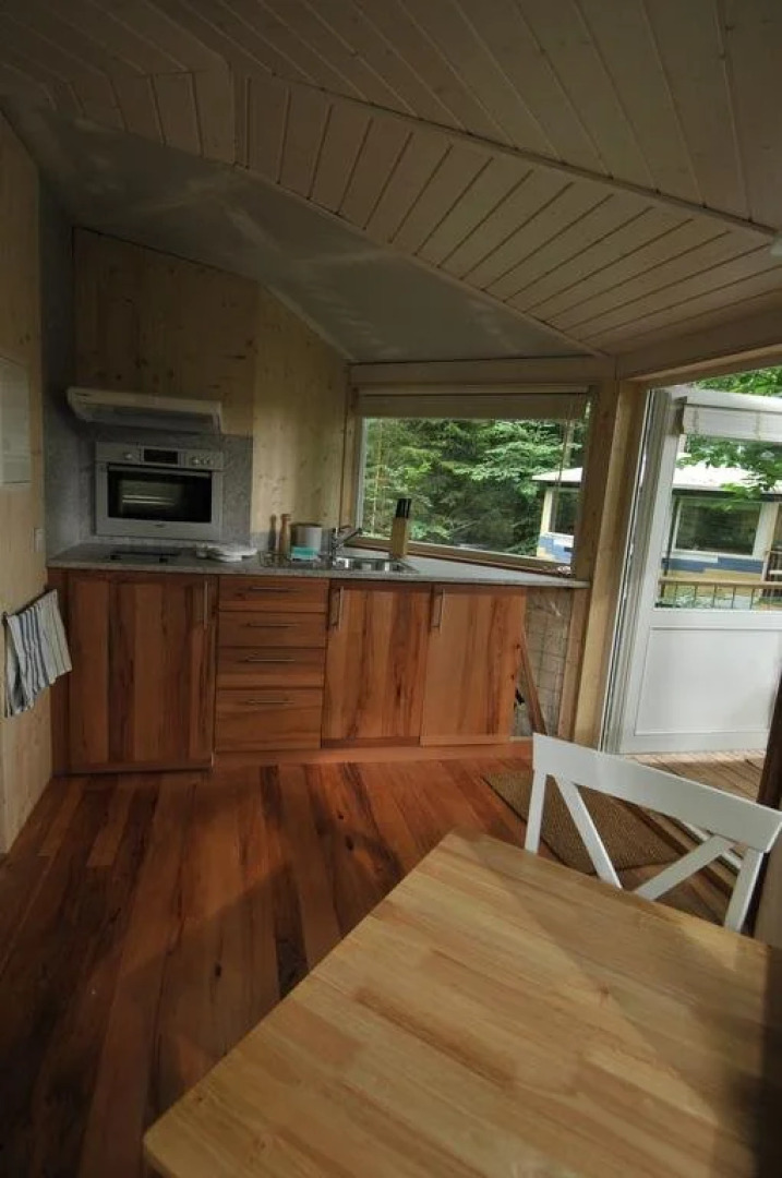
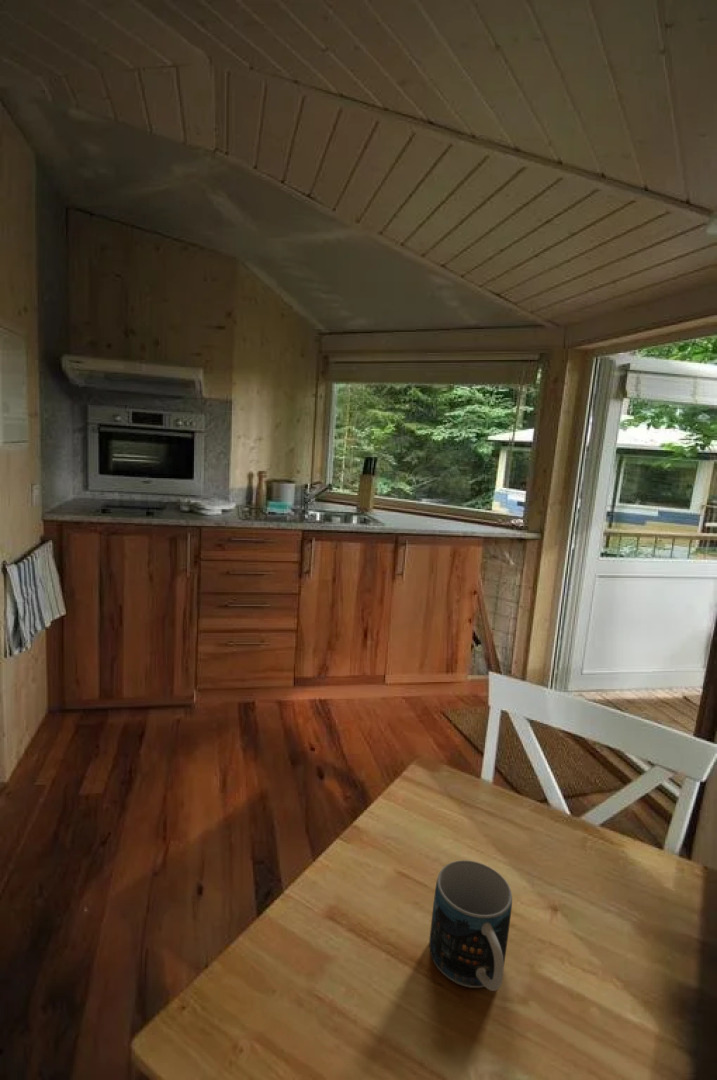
+ mug (476, 936)
